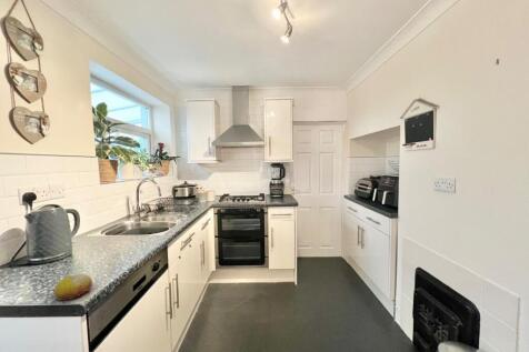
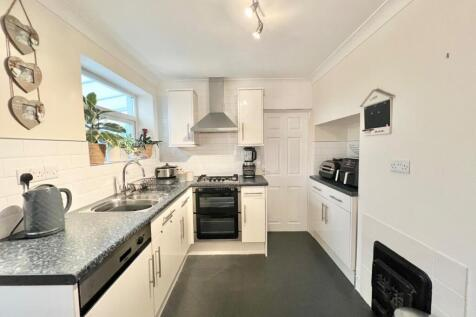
- fruit (74, 284)
